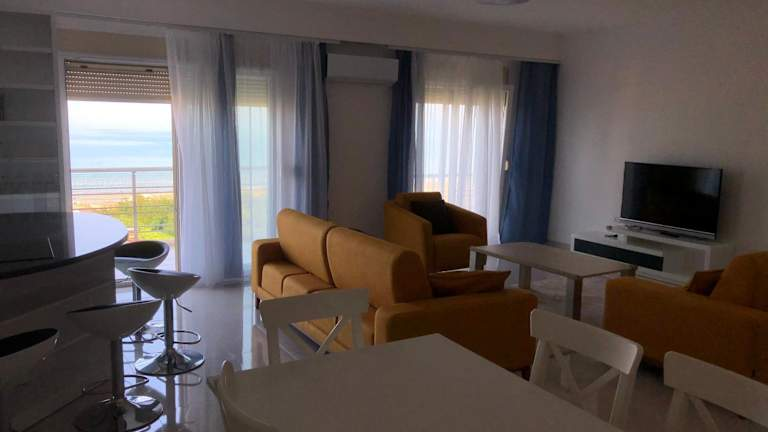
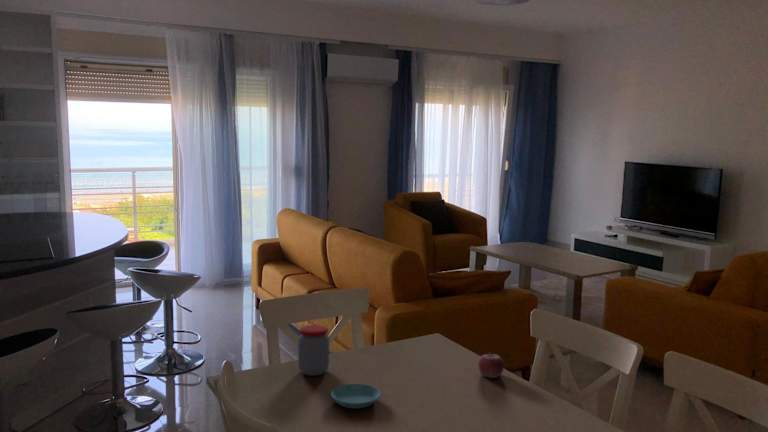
+ saucer (355, 397)
+ jar (313, 349)
+ fruit (490, 363)
